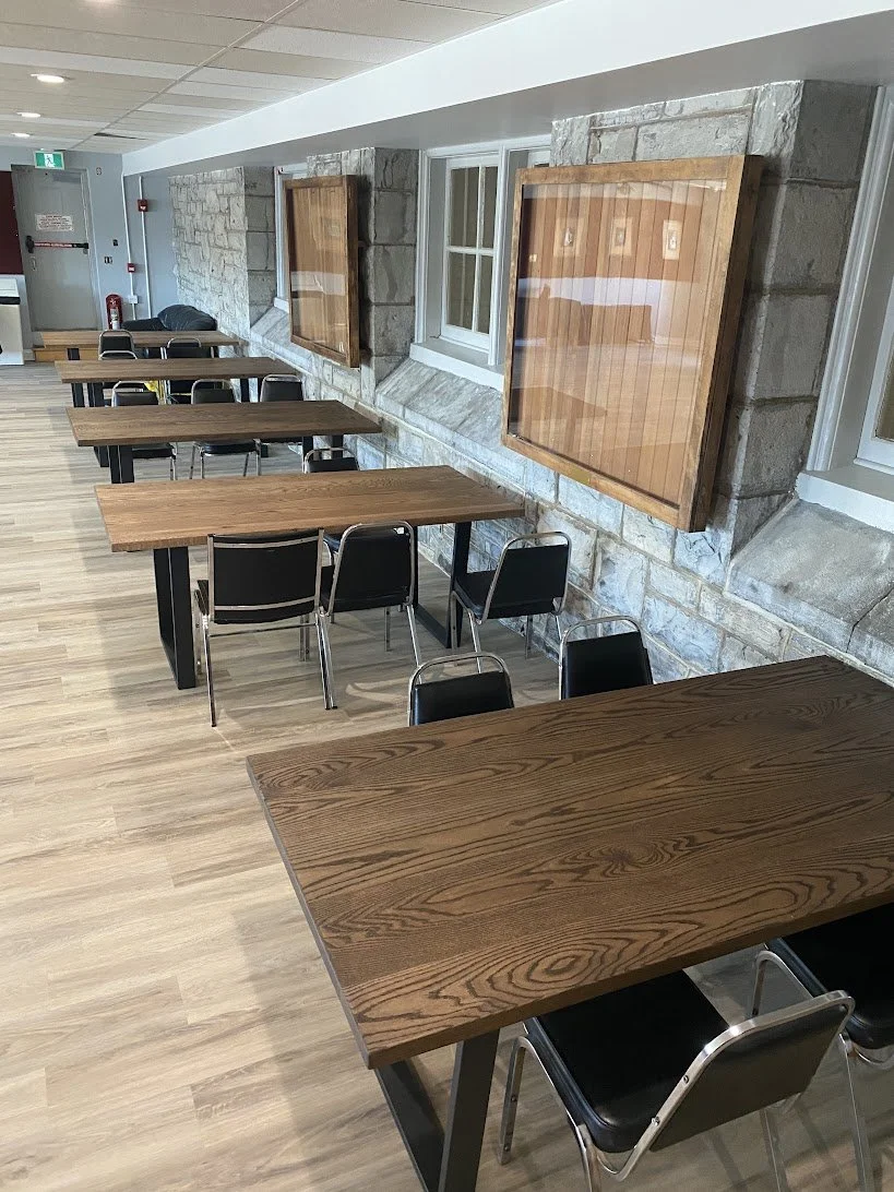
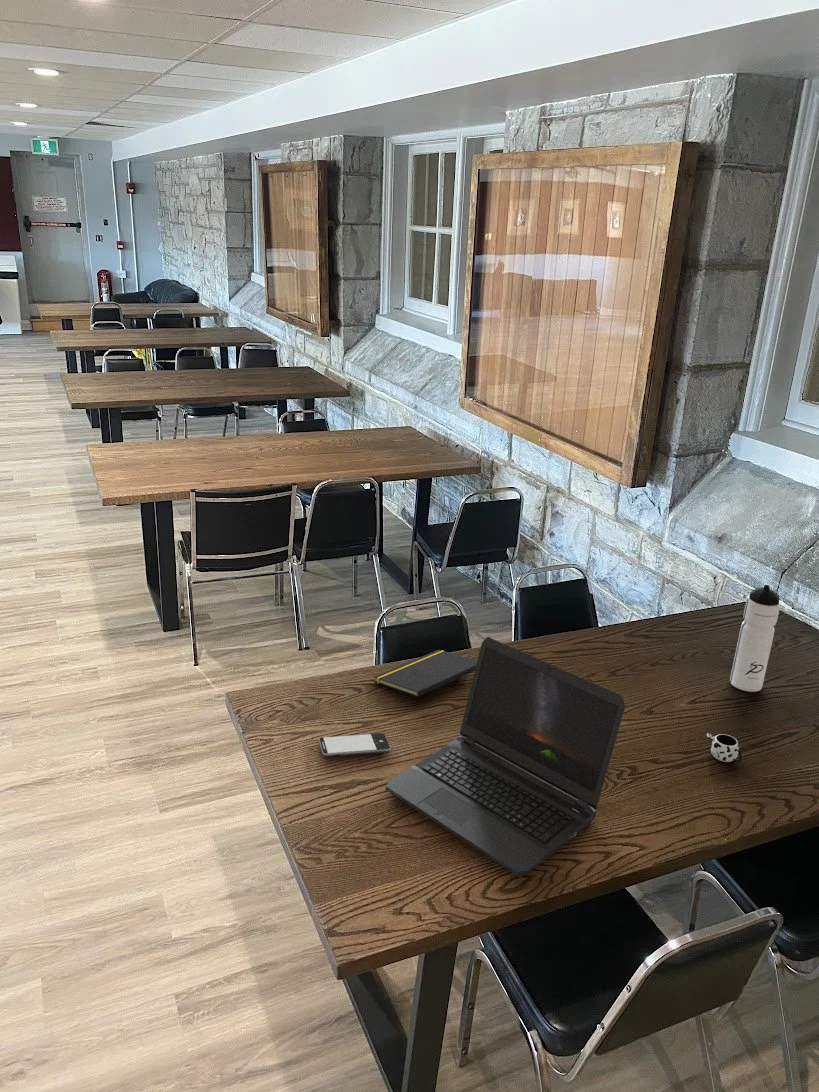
+ water bottle (756, 636)
+ laptop computer (500, 747)
+ mug (722, 743)
+ smartphone (354, 744)
+ notepad (428, 671)
